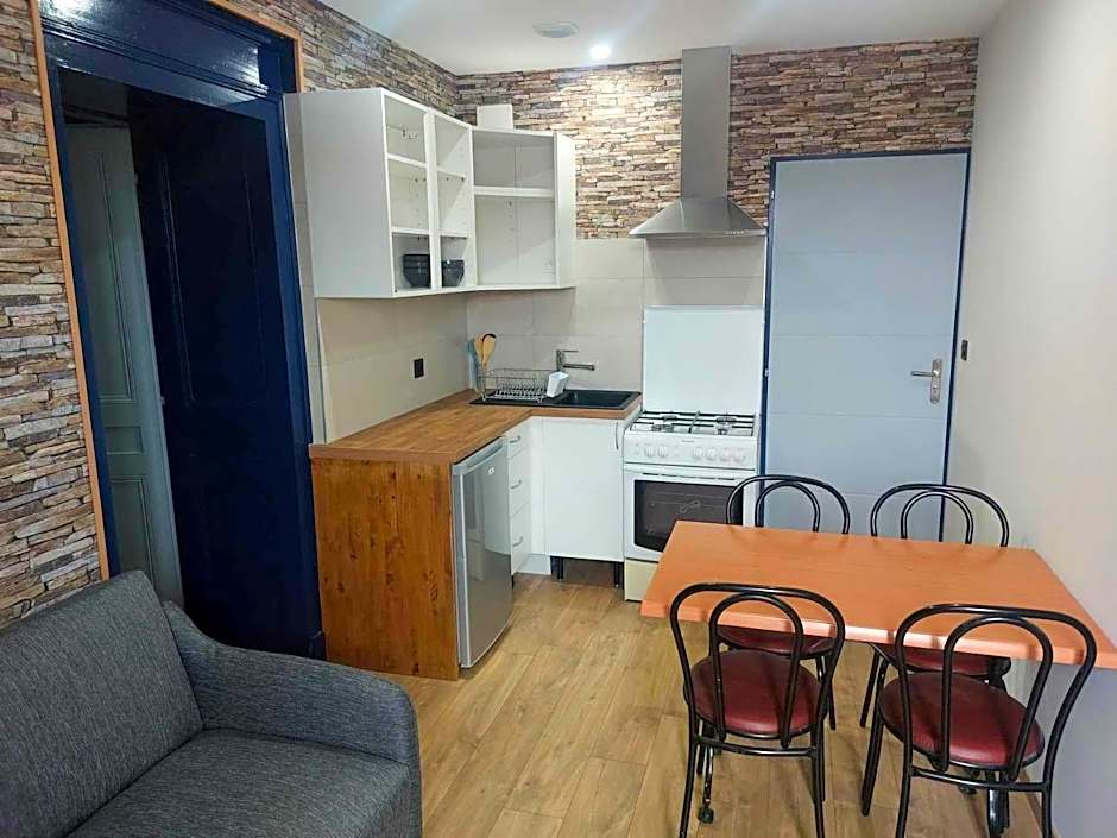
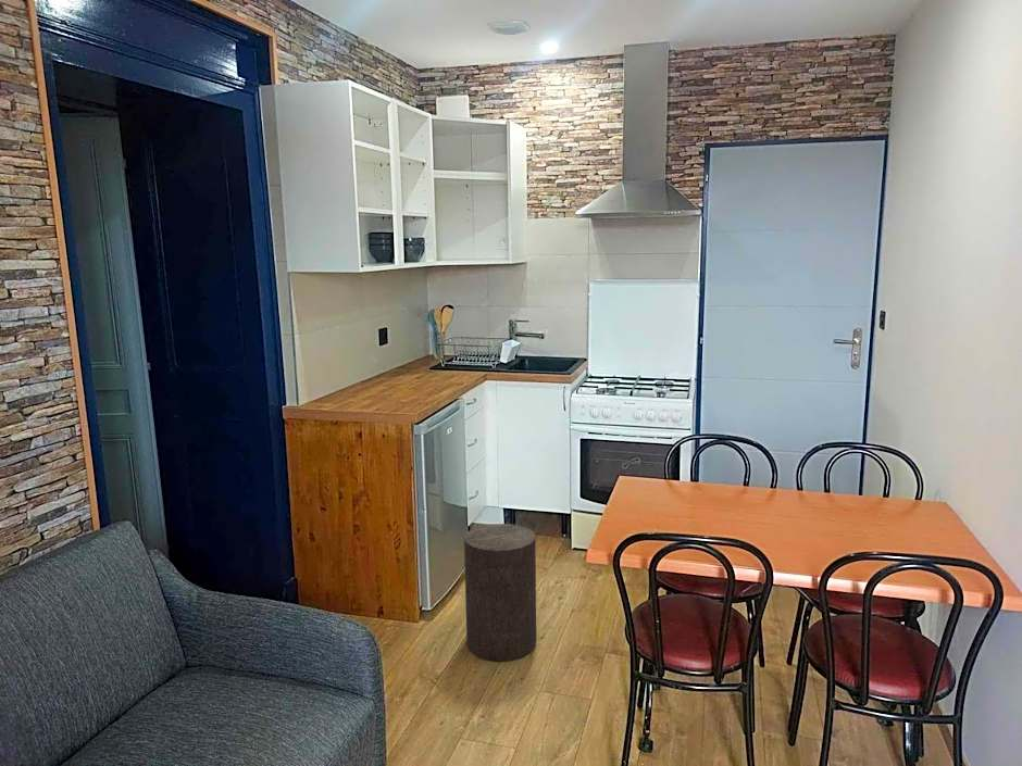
+ stool (500, 589)
